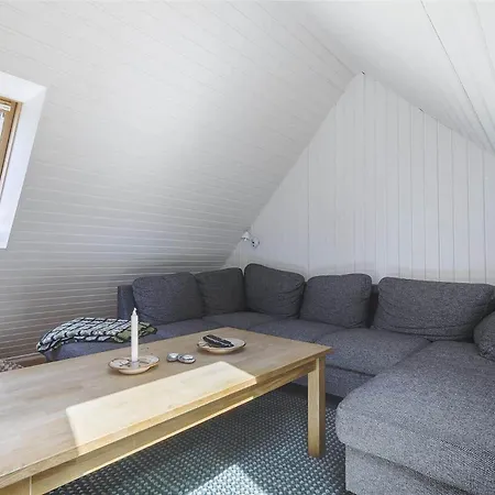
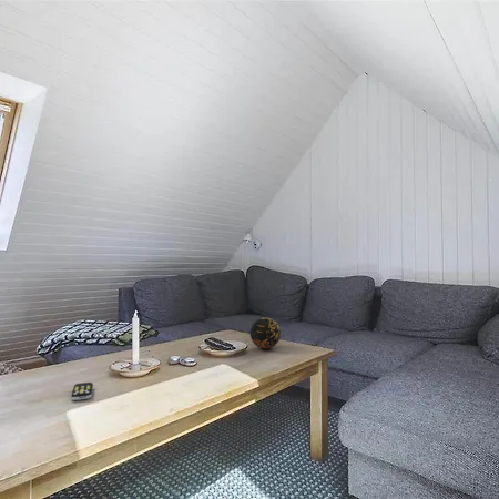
+ remote control (82, 390)
+ decorative orb (265, 333)
